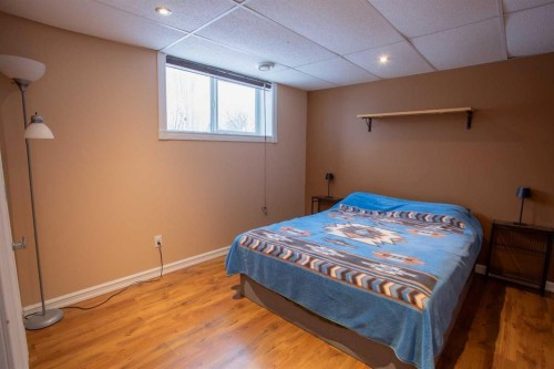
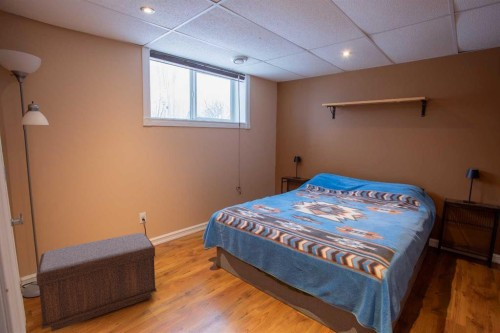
+ bench (101, 274)
